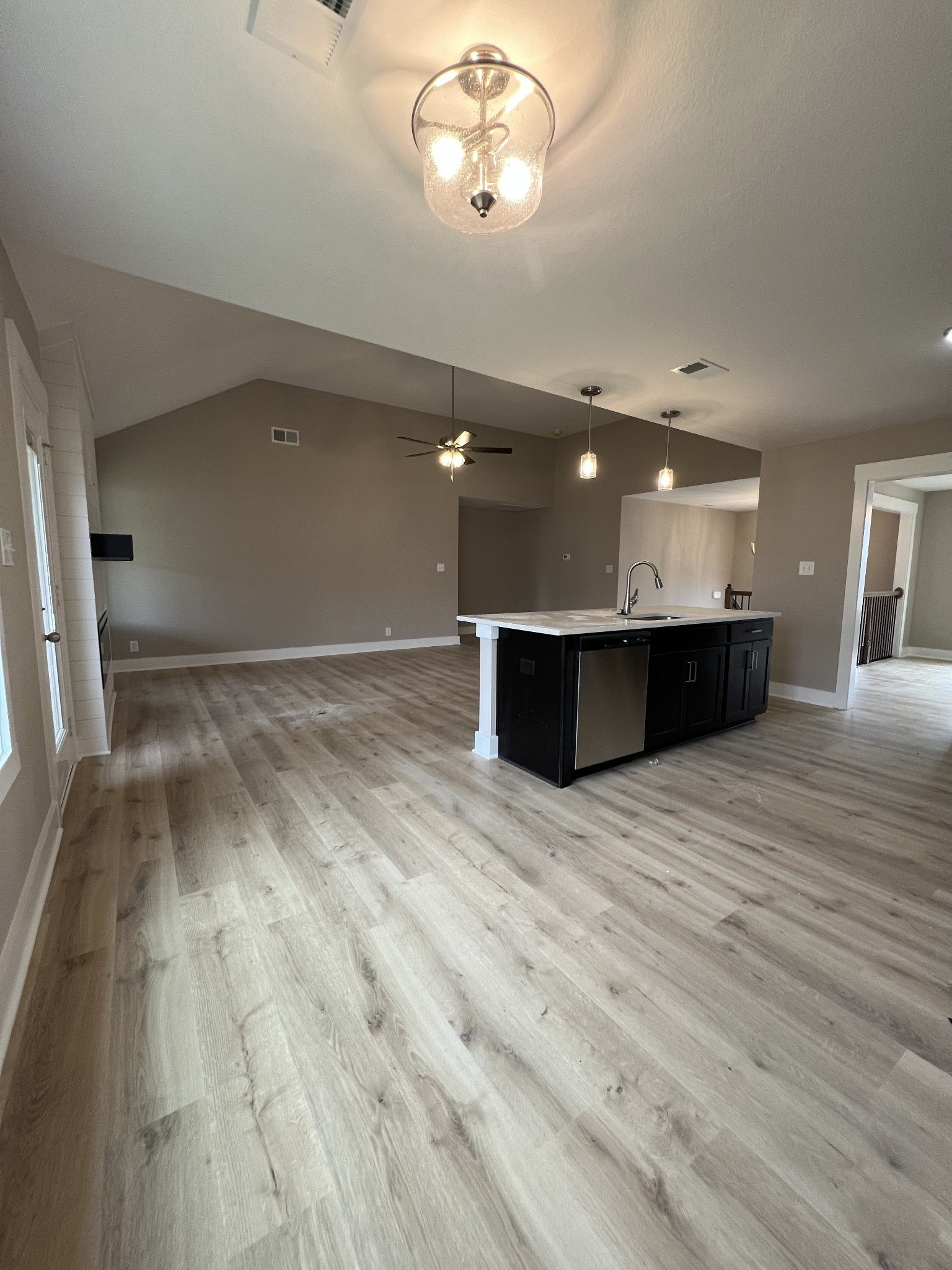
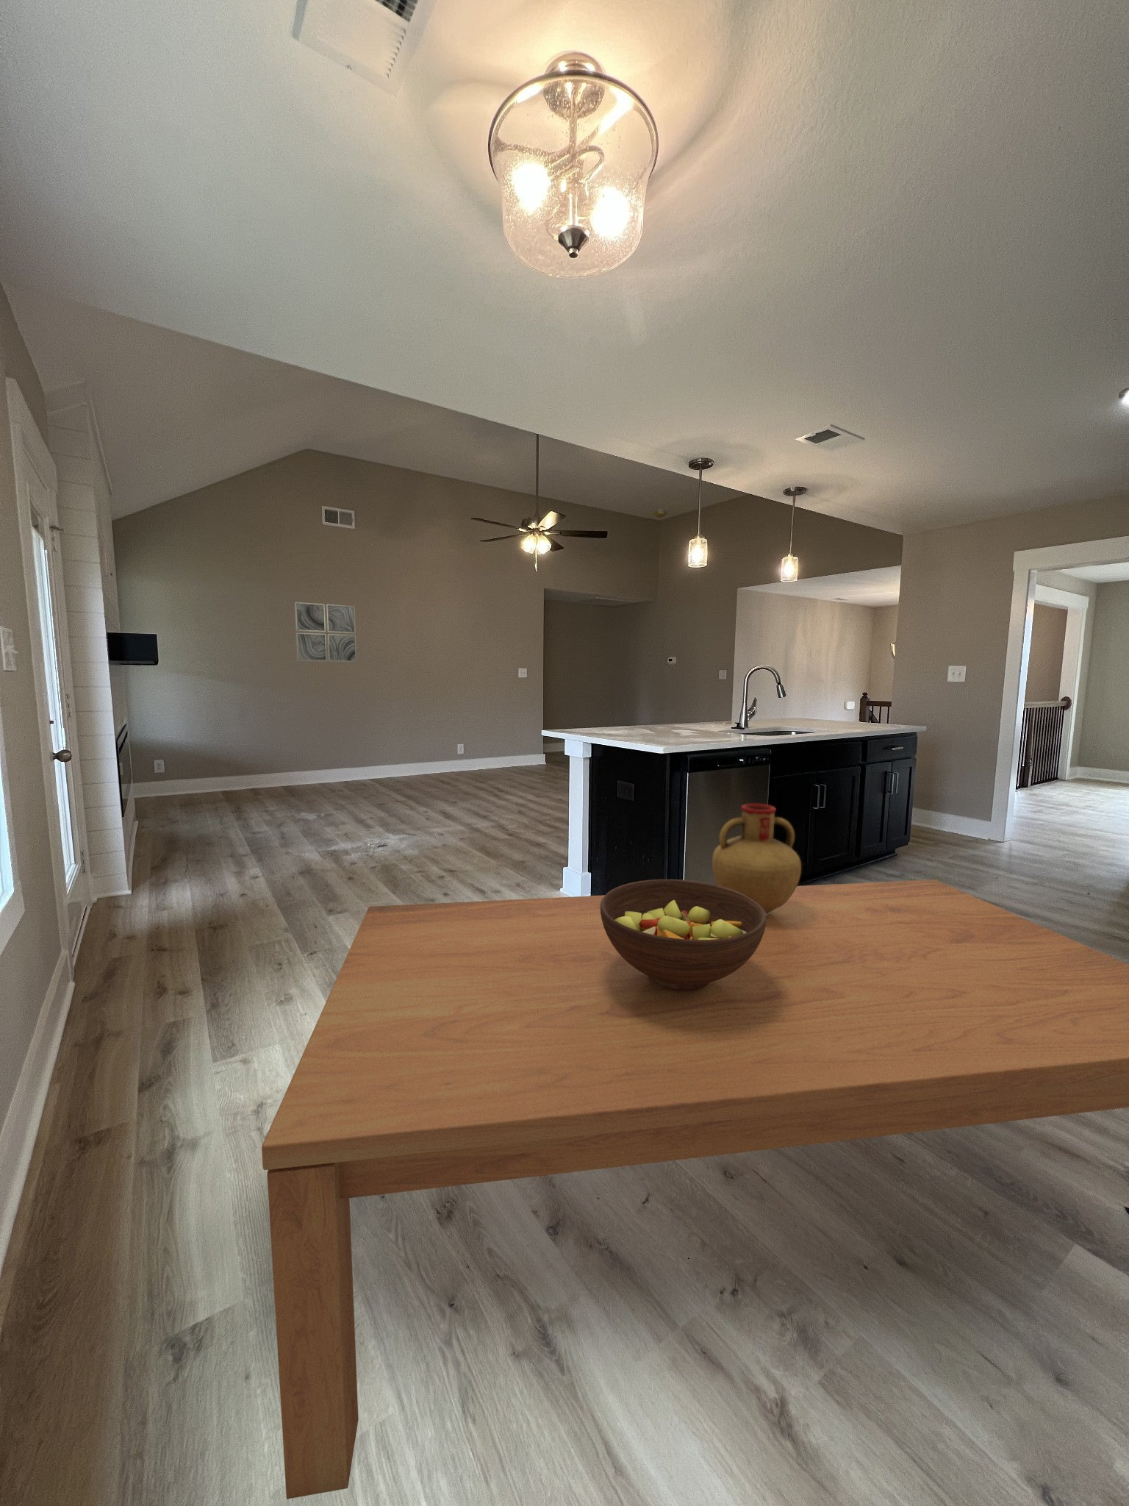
+ vase (755, 859)
+ wall art (327, 632)
+ fruit bowl (680, 940)
+ dining table (729, 1077)
